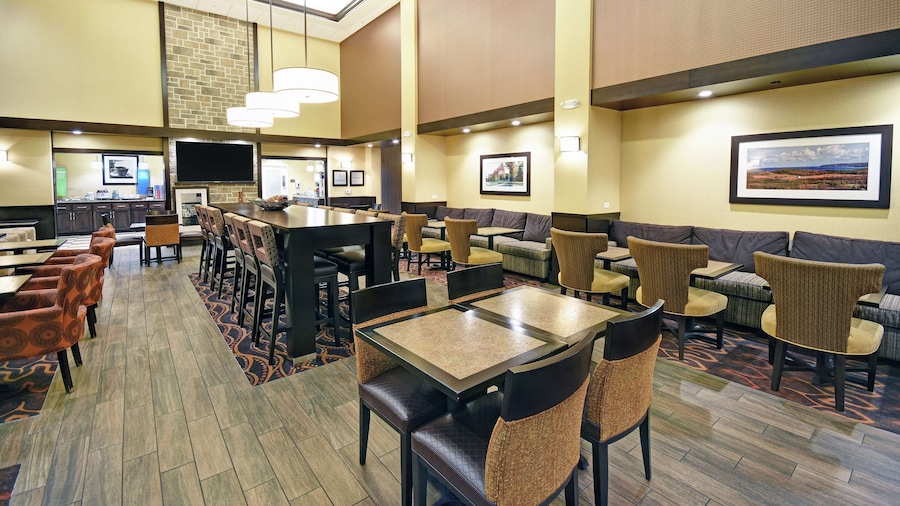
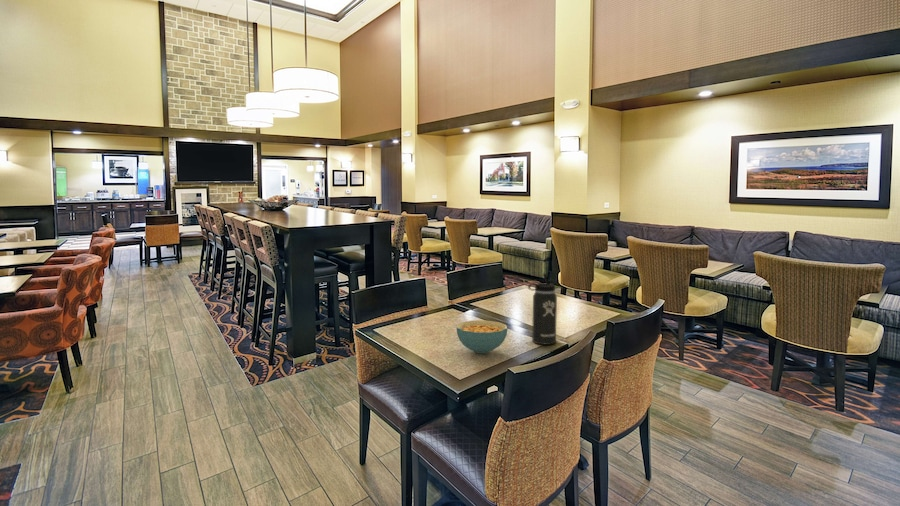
+ thermos bottle (542, 307)
+ cereal bowl (481, 338)
